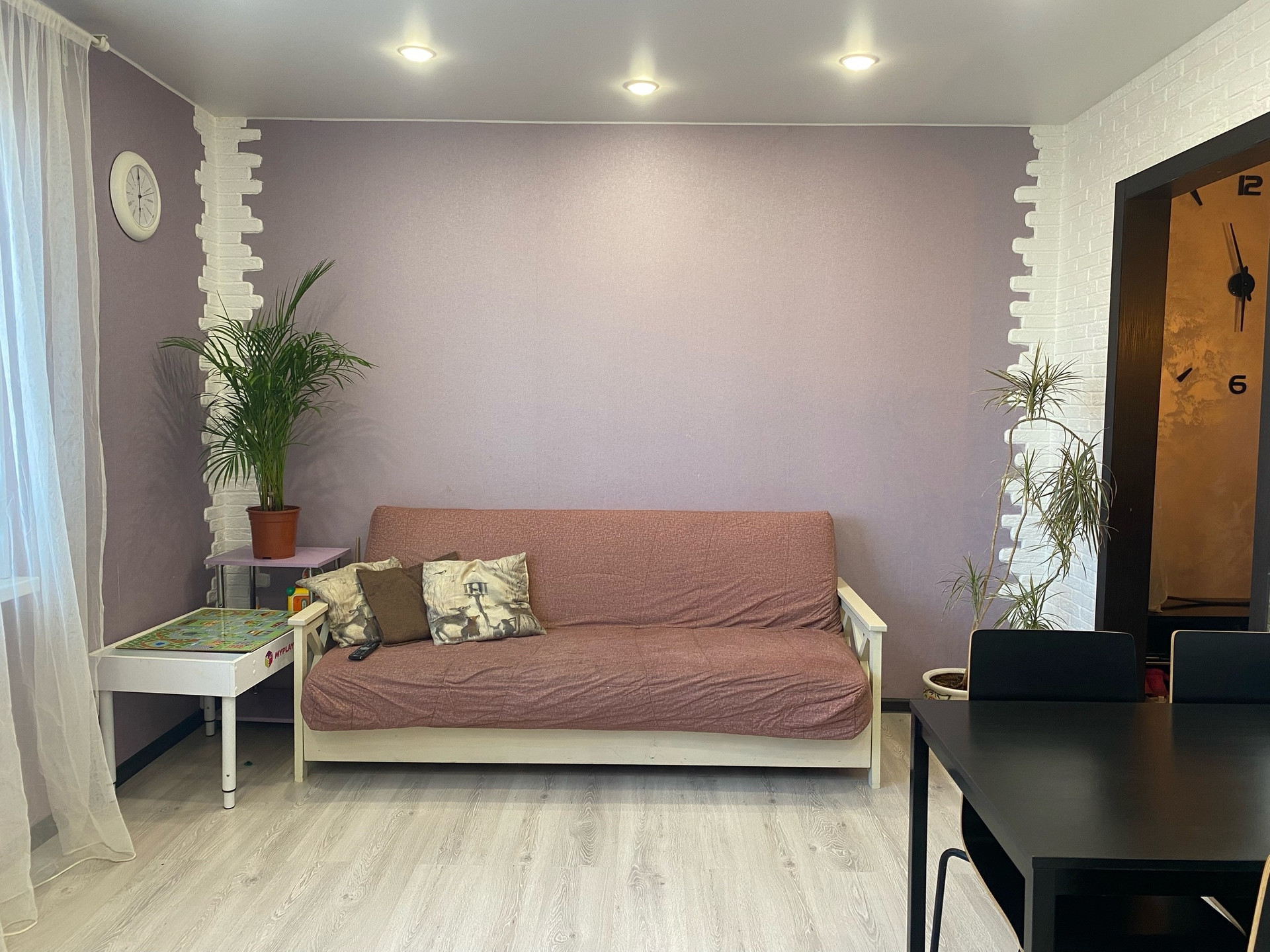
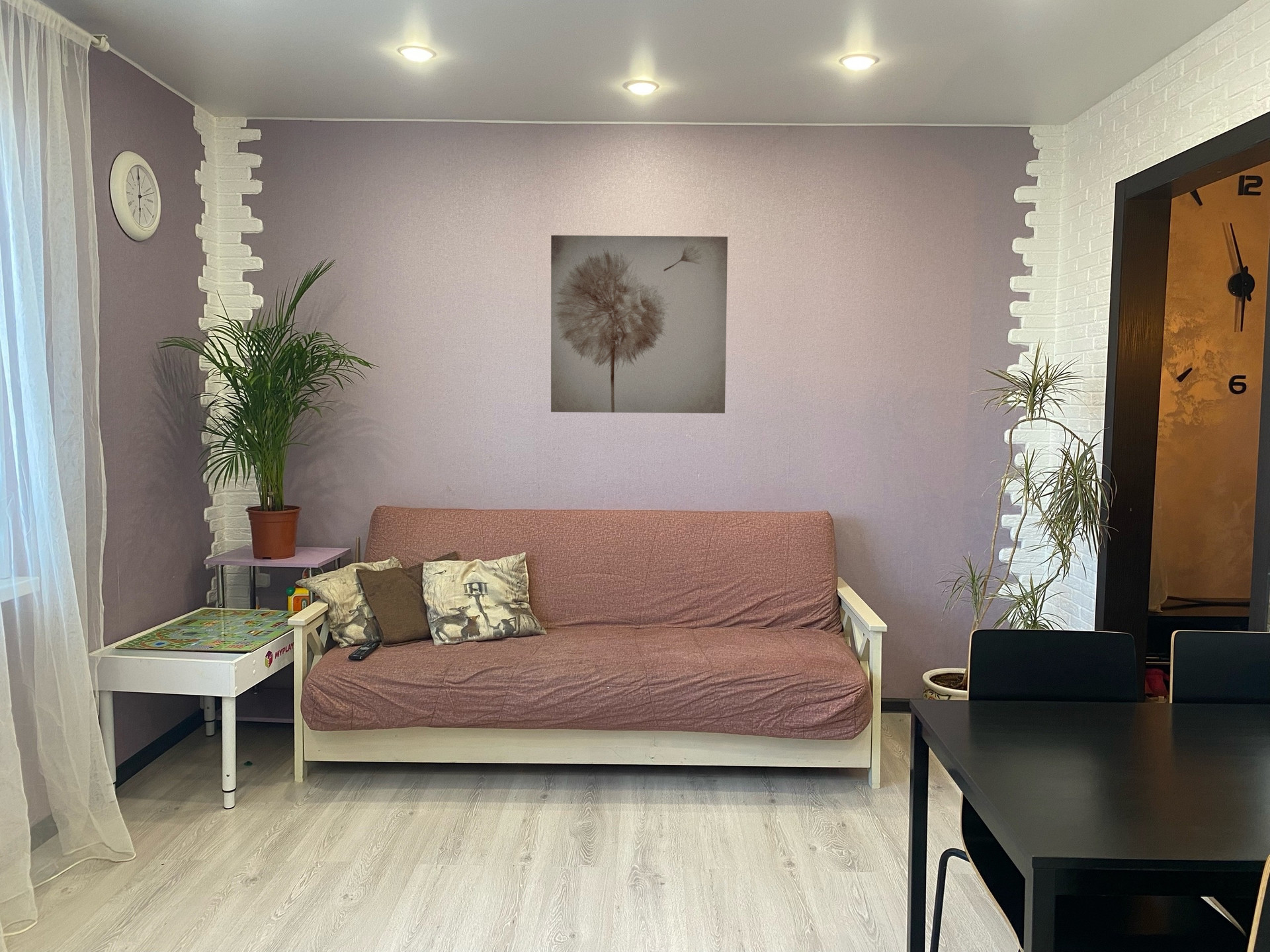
+ wall art (638, 325)
